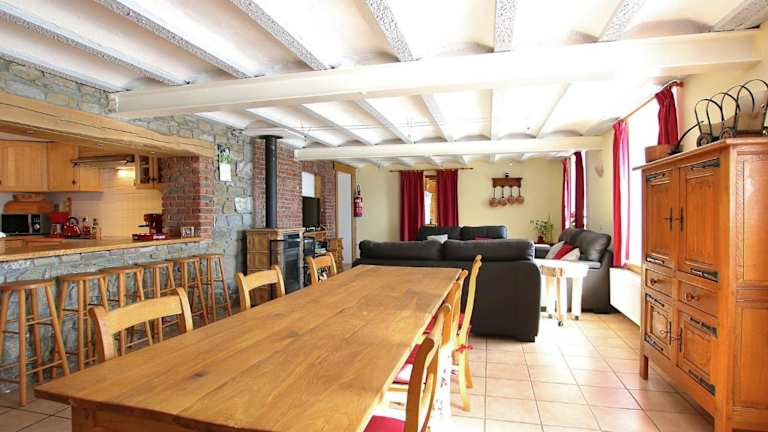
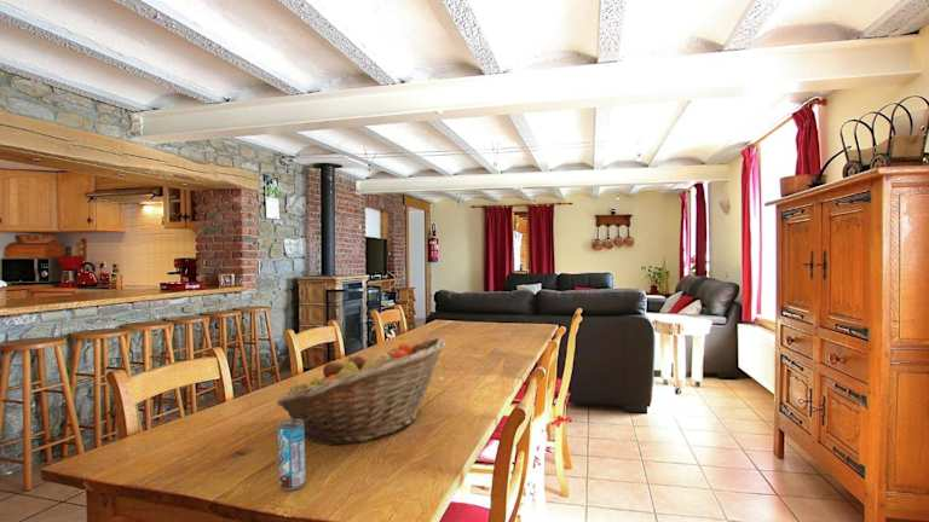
+ beverage can (292, 454)
+ fruit basket (369, 382)
